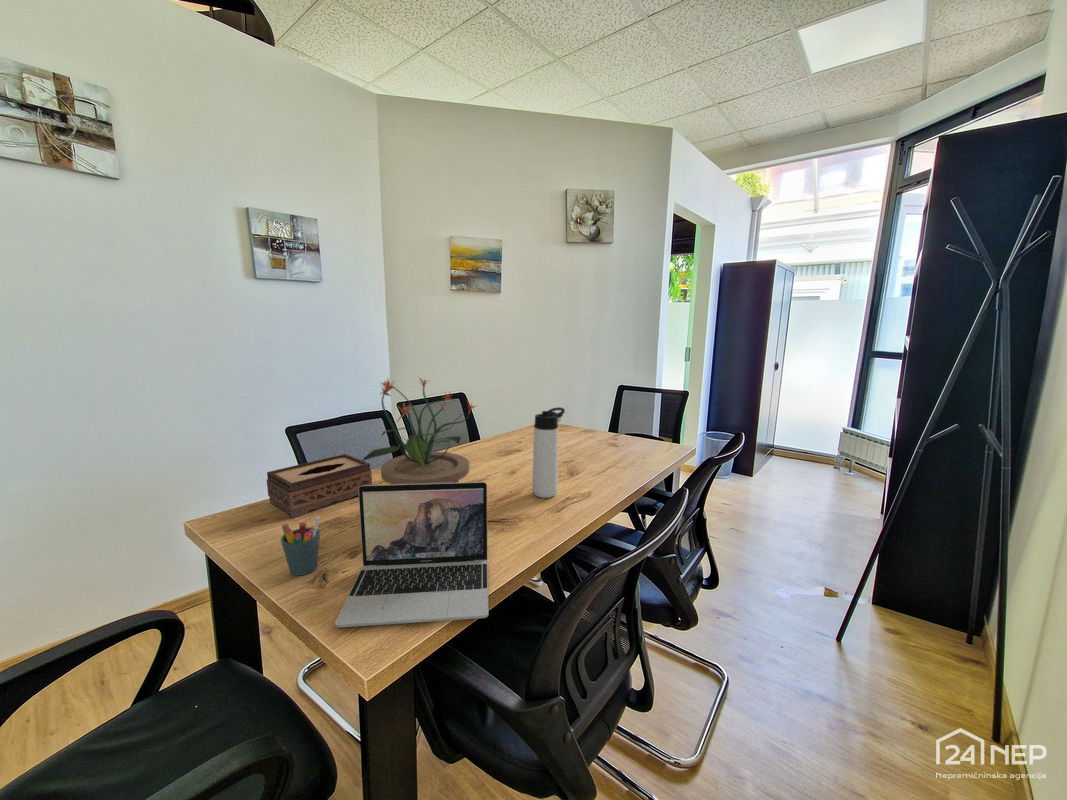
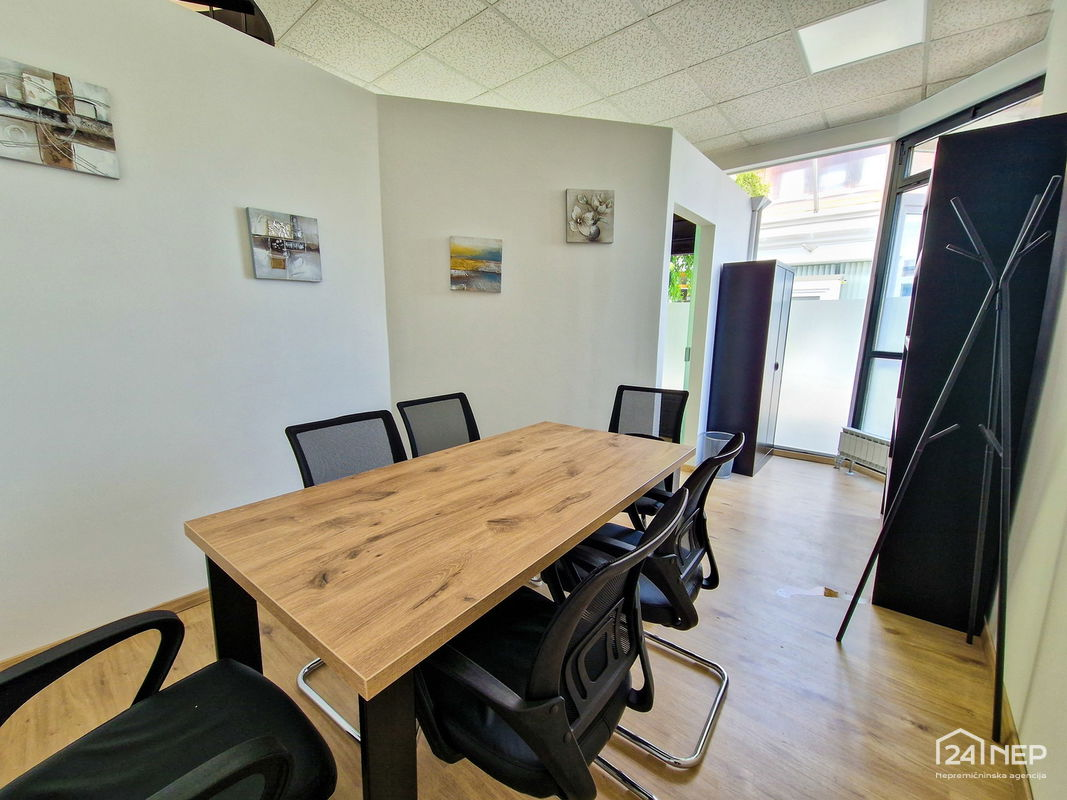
- tissue box (321, 482)
- potted plant (418, 446)
- laptop (418, 547)
- pen holder (301, 543)
- thermos bottle (549, 451)
